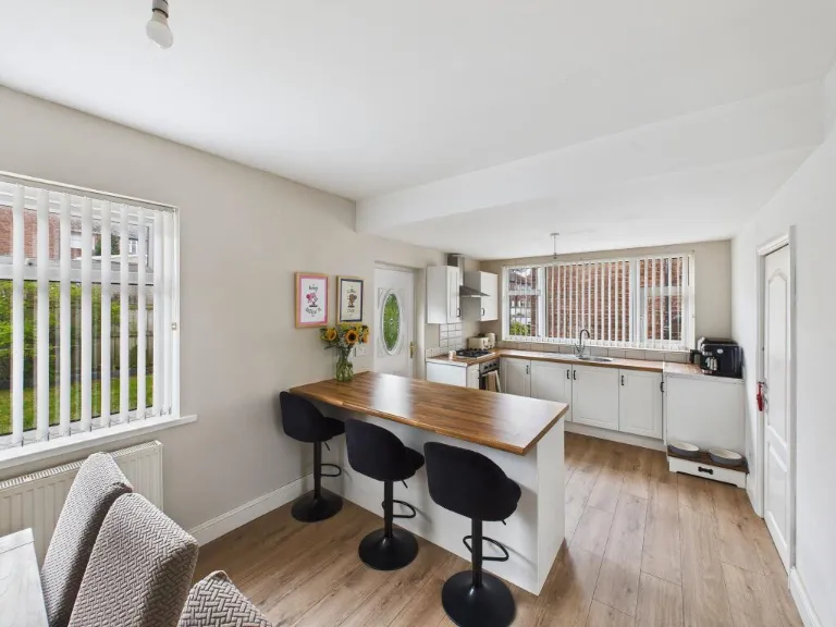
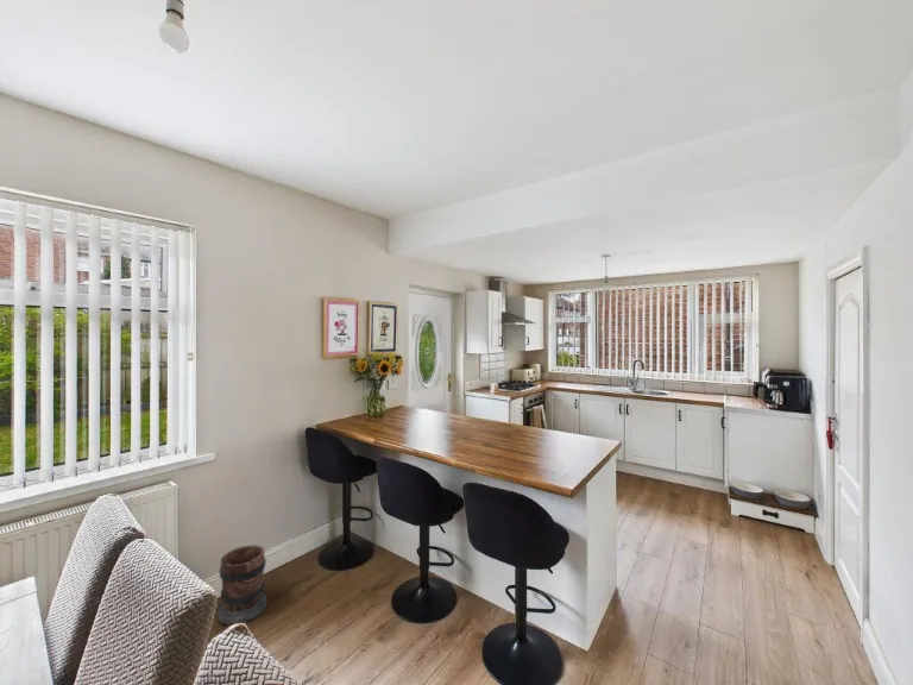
+ wooden barrel (240, 579)
